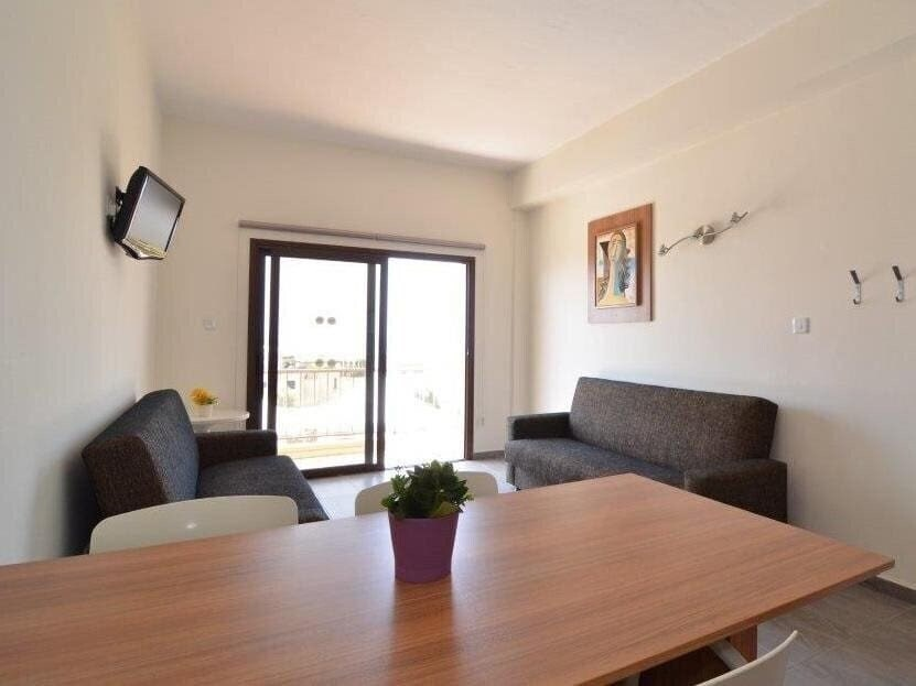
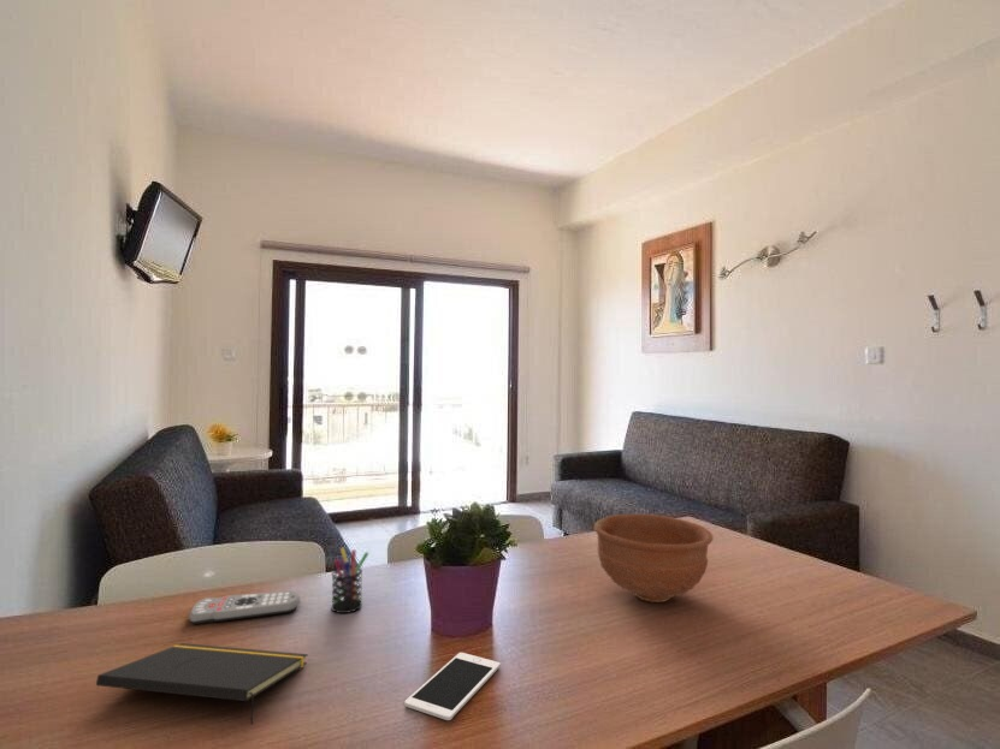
+ notepad (209, 668)
+ remote control (247, 606)
+ bowl (651, 560)
+ cell phone (455, 683)
+ pen holder (350, 576)
